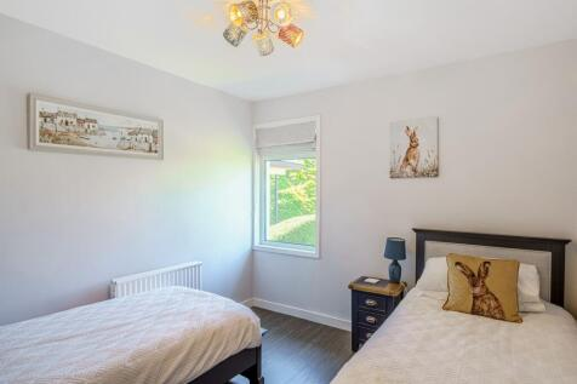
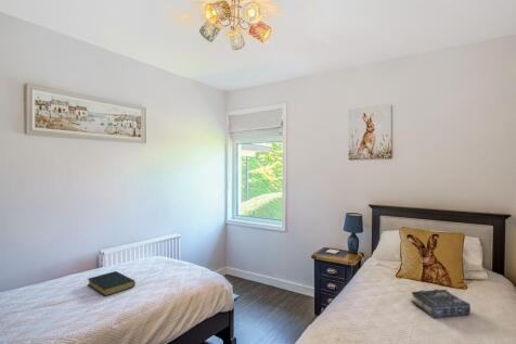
+ book (439, 303)
+ hardback book (111, 282)
